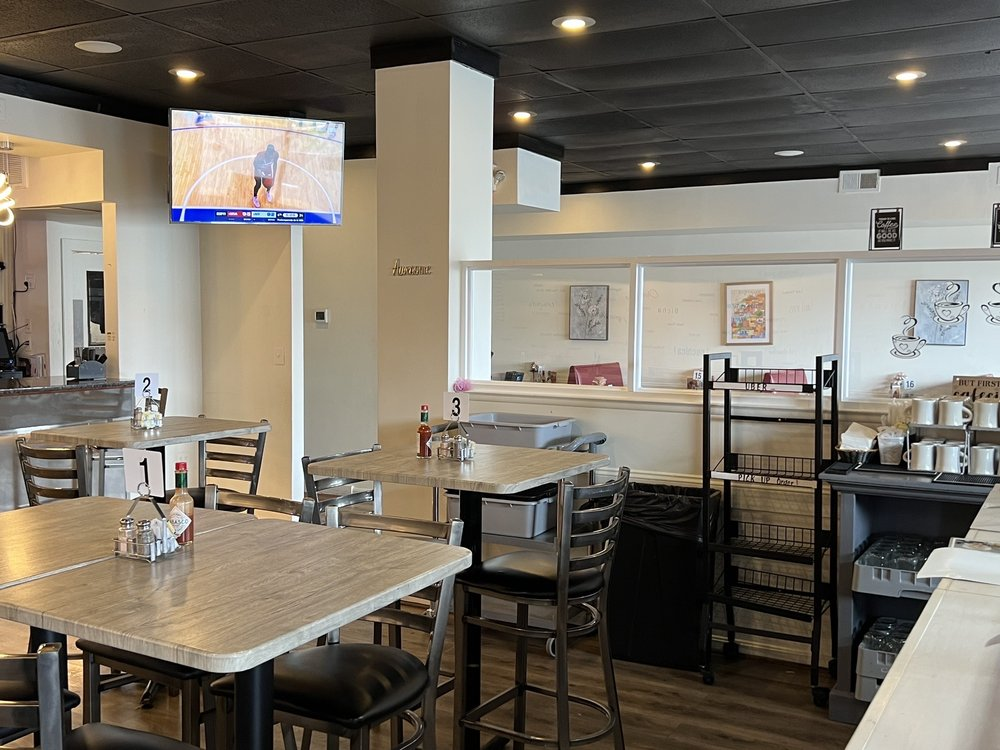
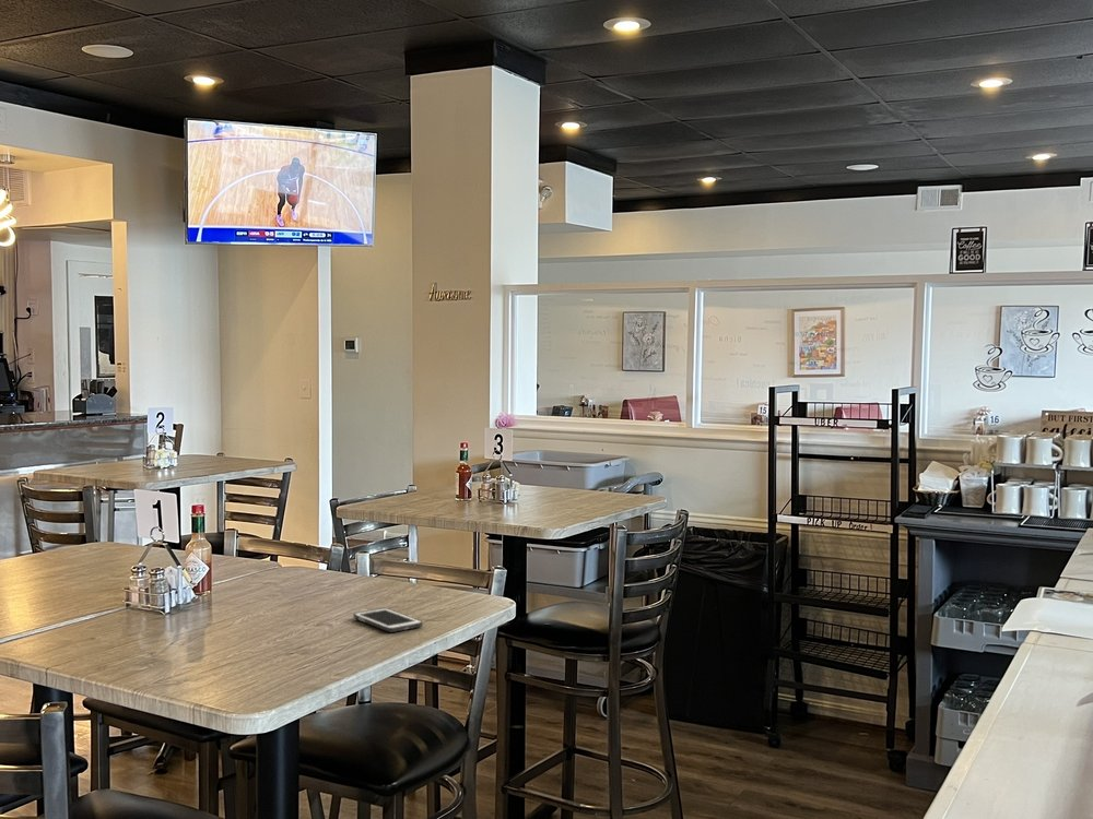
+ cell phone (387, 619)
